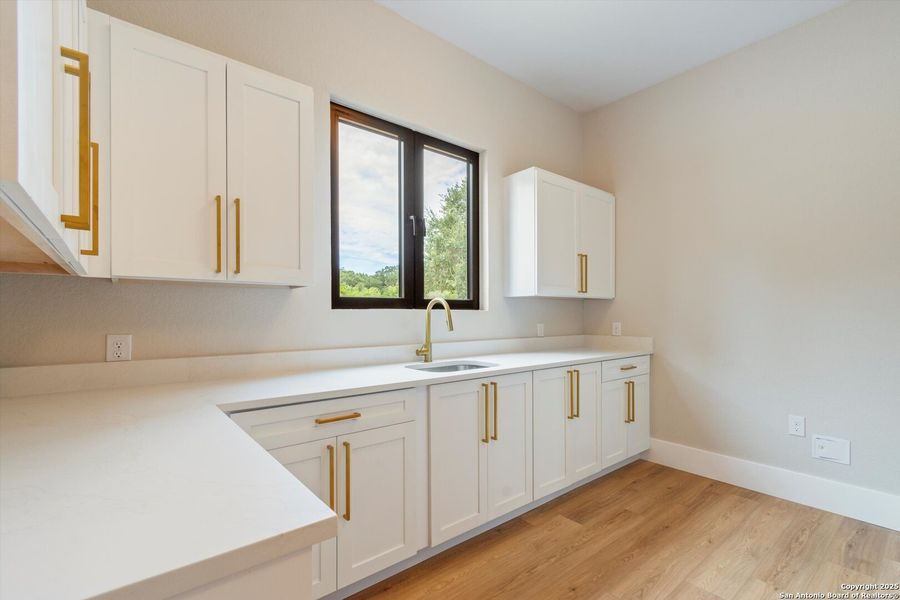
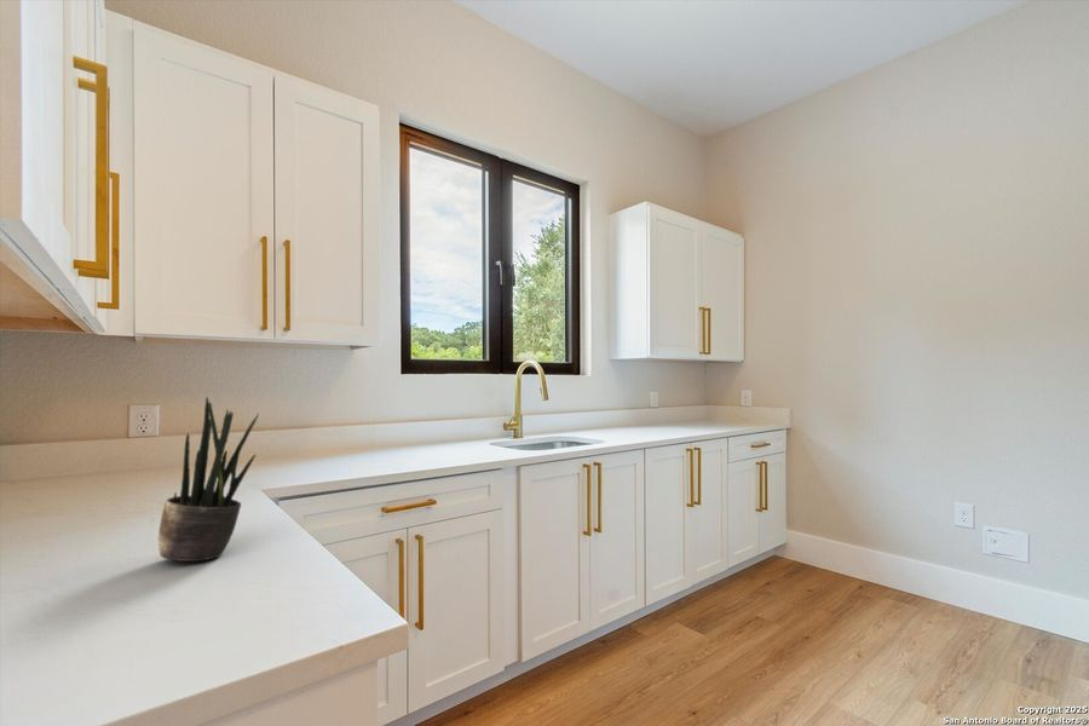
+ potted plant (211, 474)
